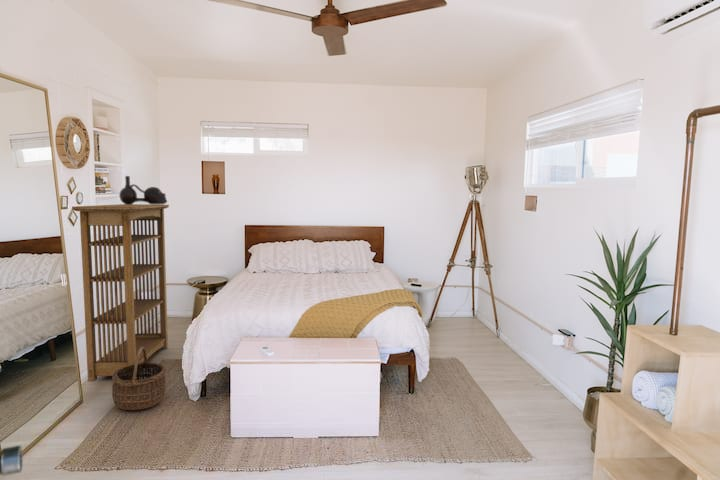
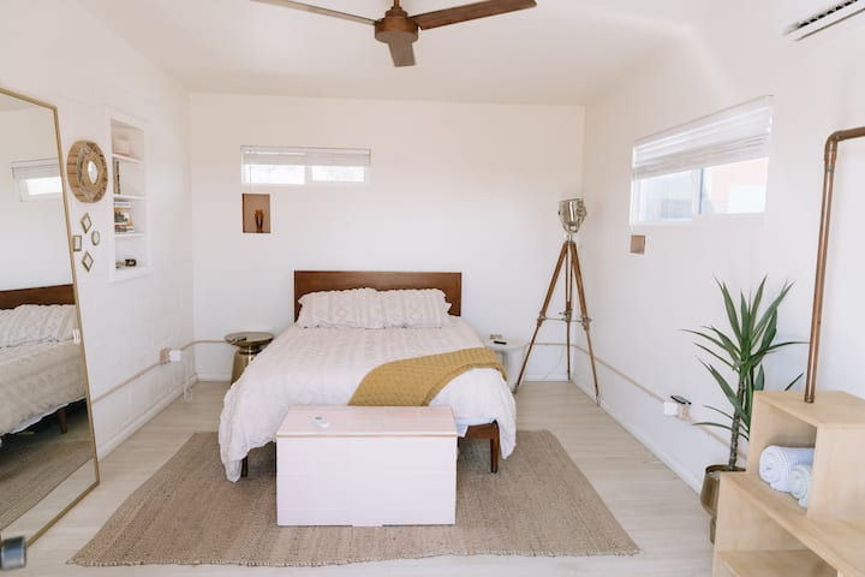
- bookshelf (129, 285)
- decorative vase (142, 190)
- wicker basket (139, 375)
